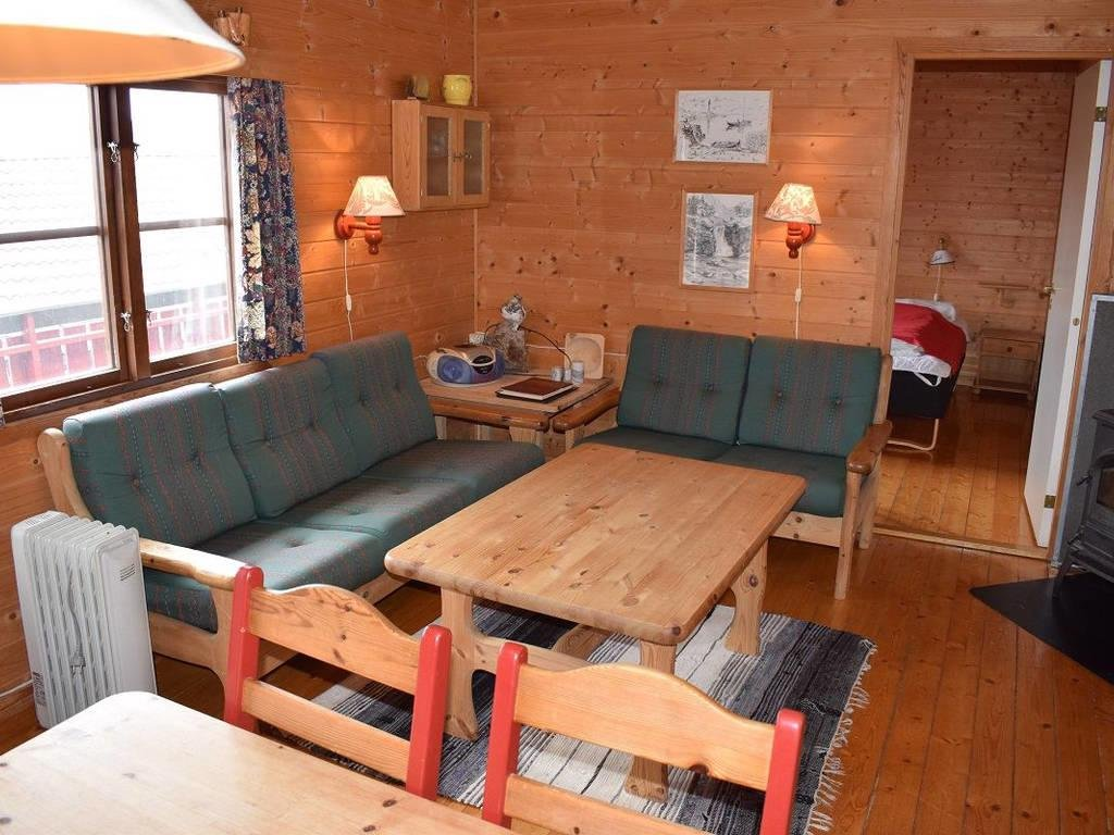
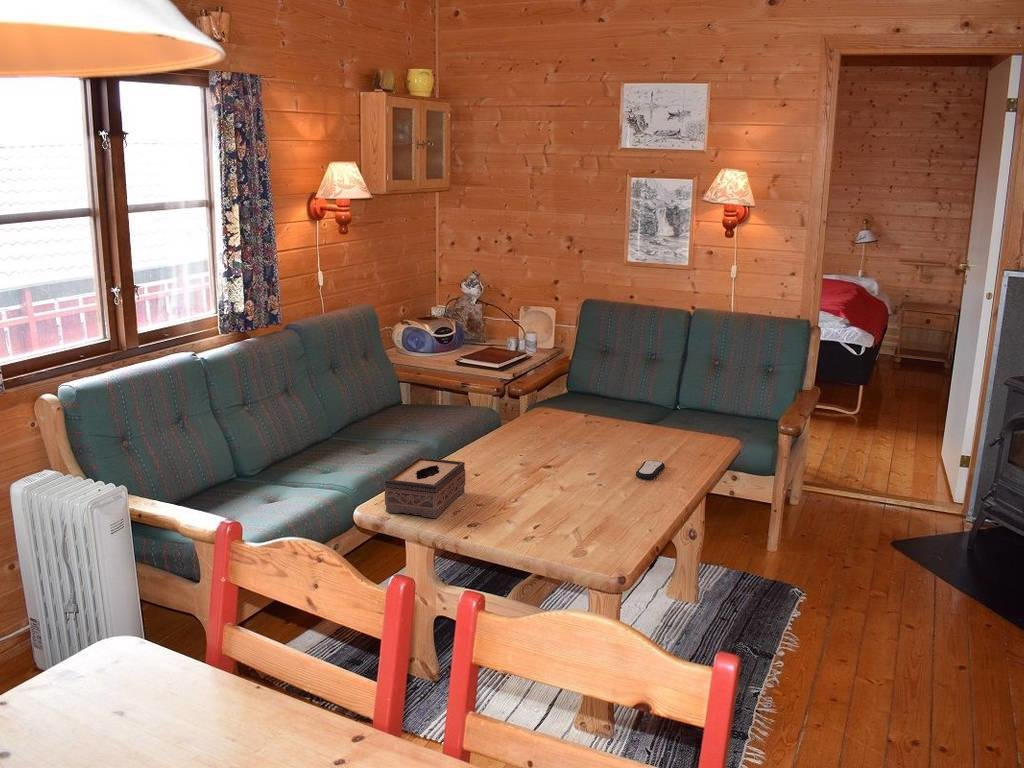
+ tissue box (426, 486)
+ remote control (649, 469)
